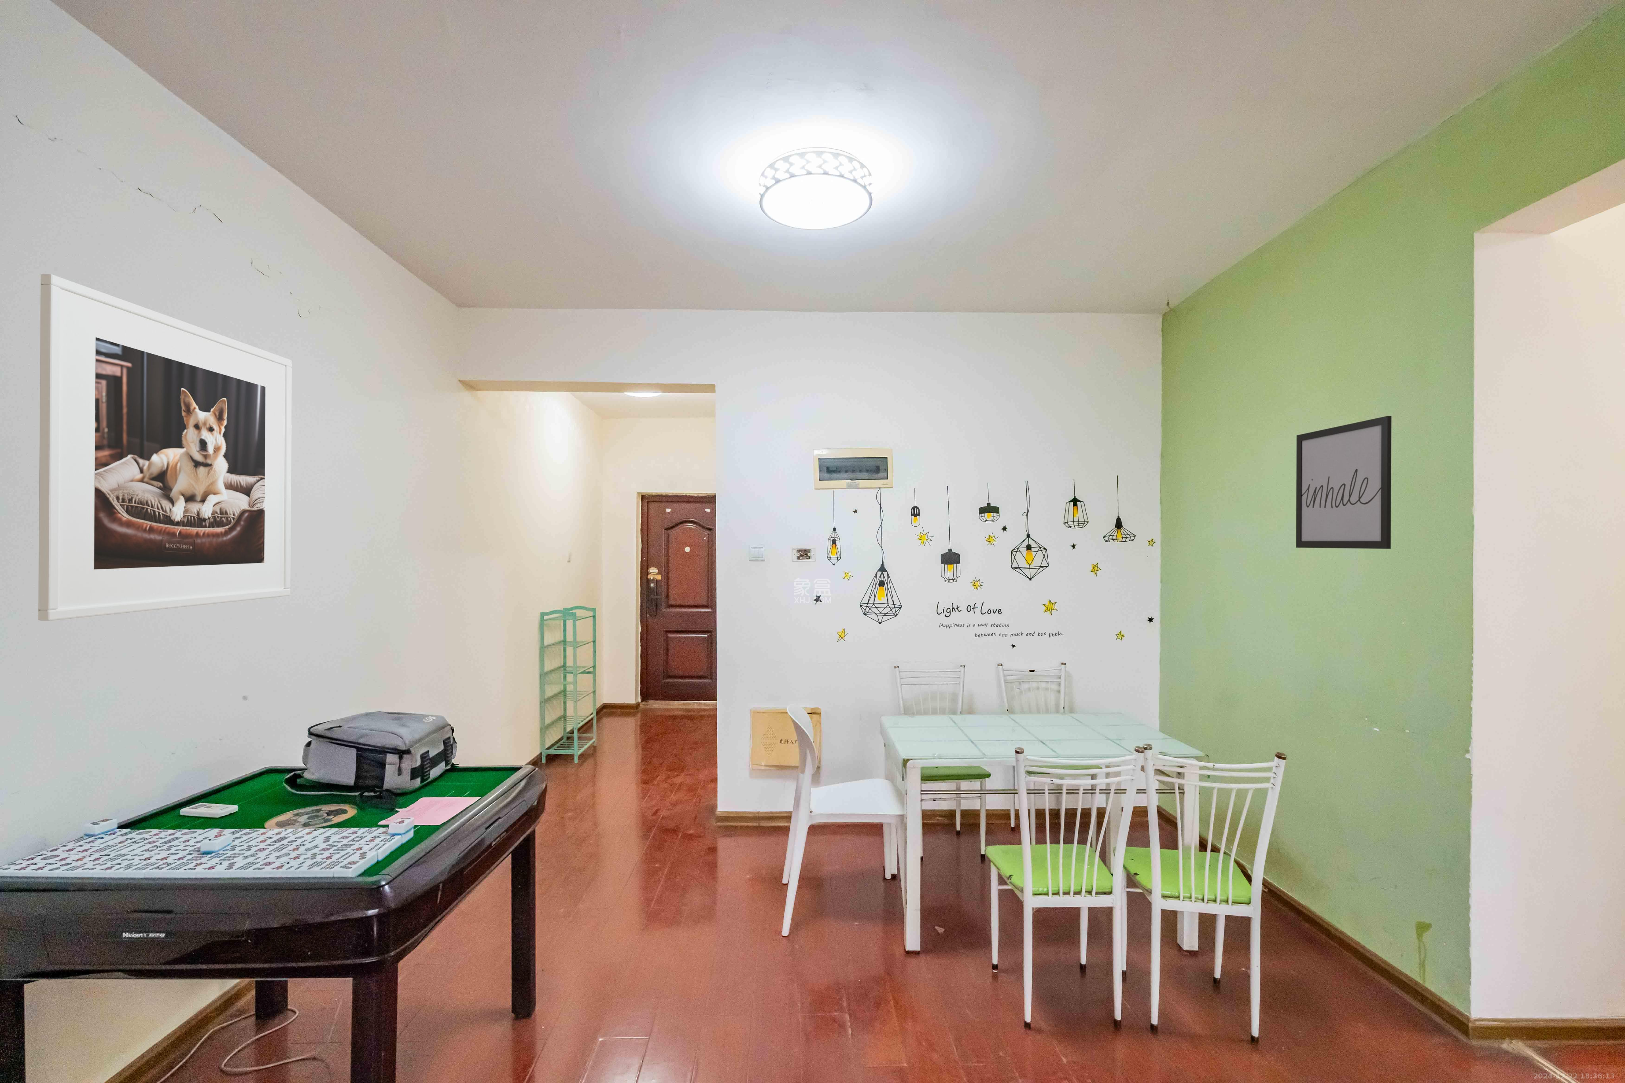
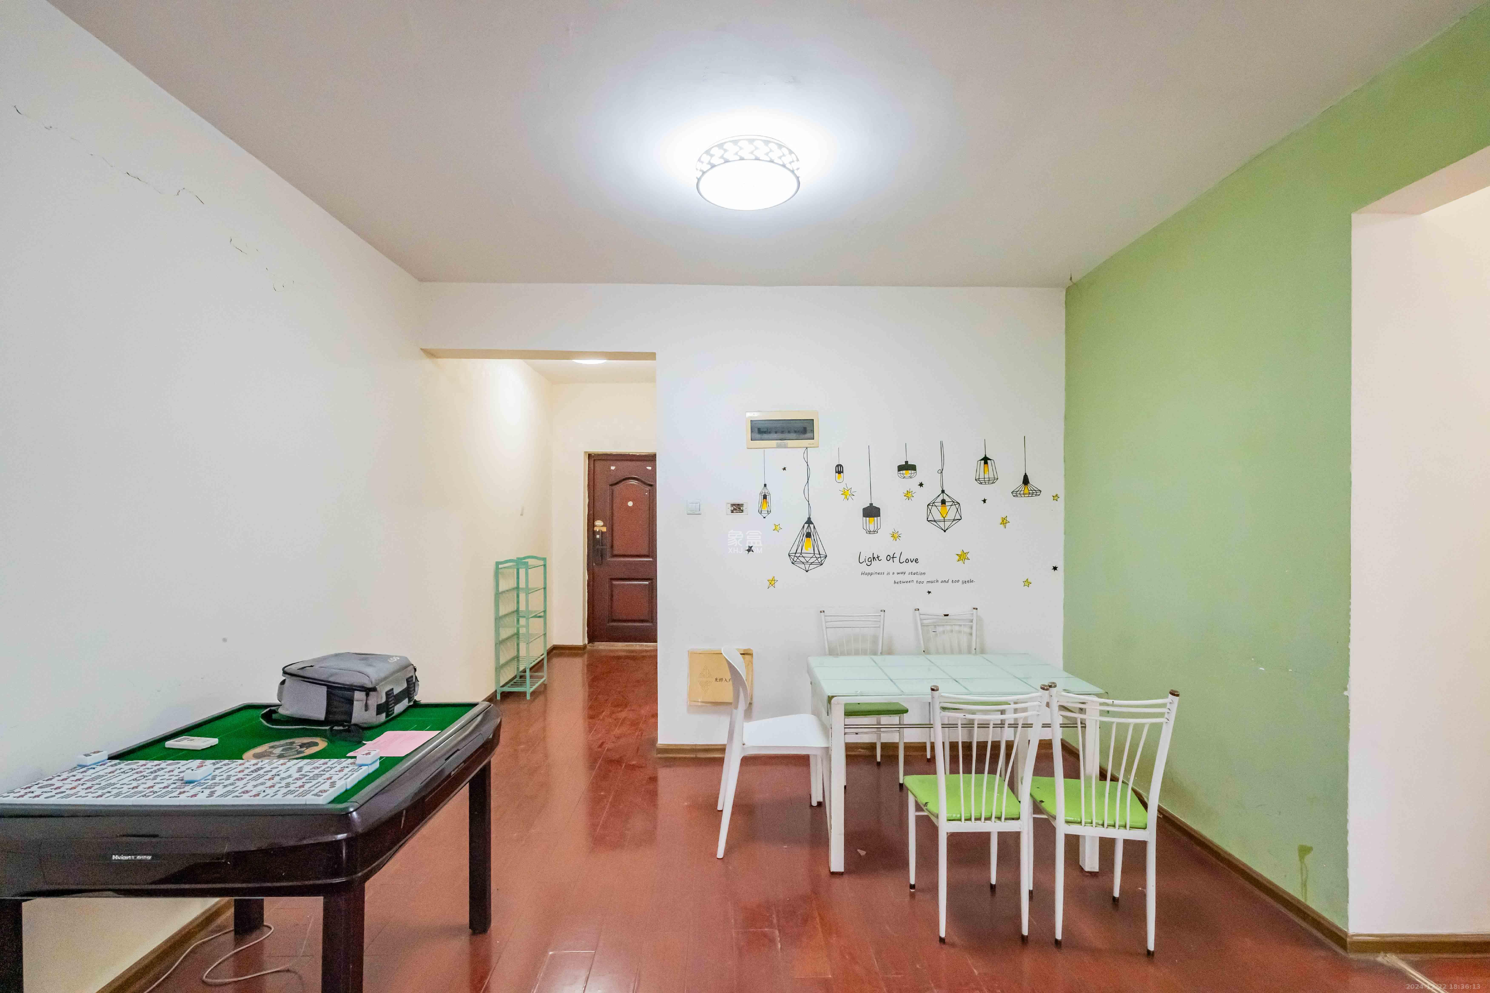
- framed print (190, 465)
- wall art (1340, 487)
